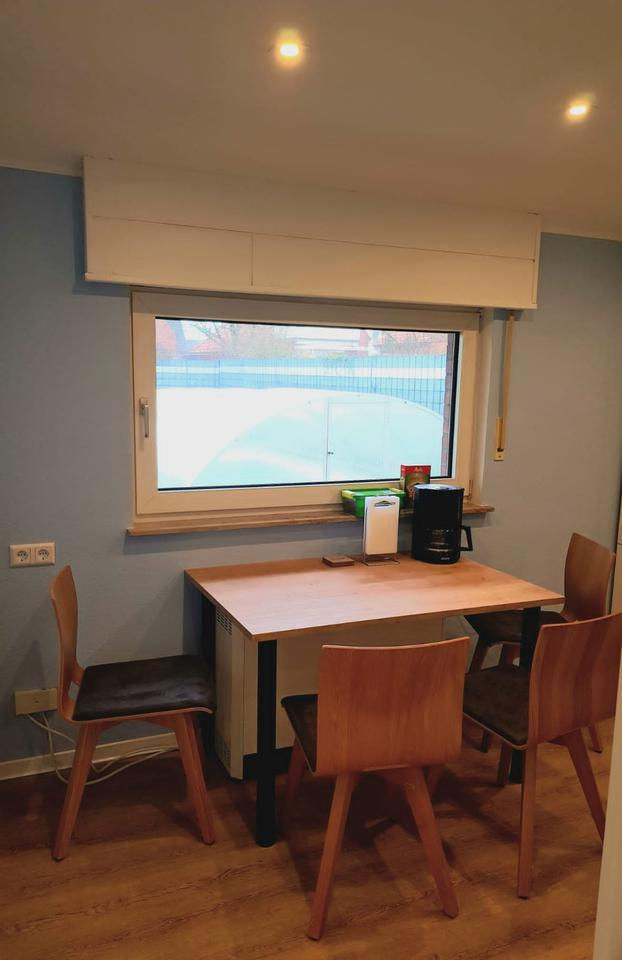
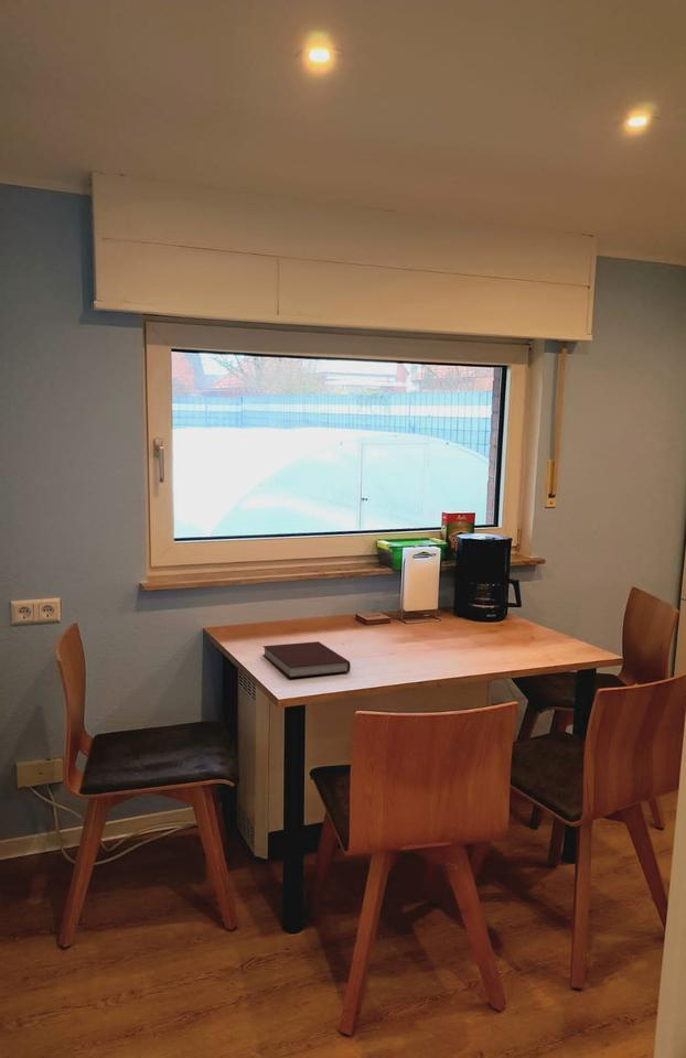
+ notebook (304, 658)
